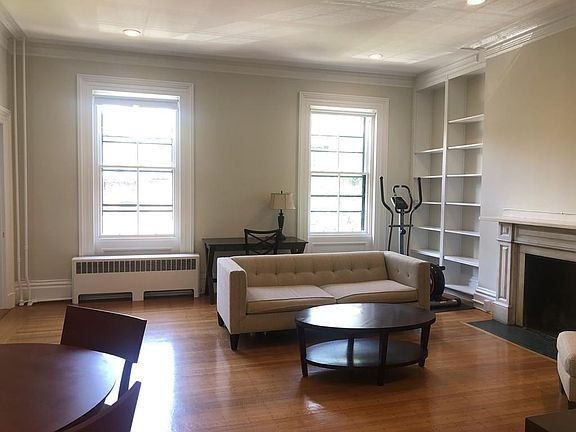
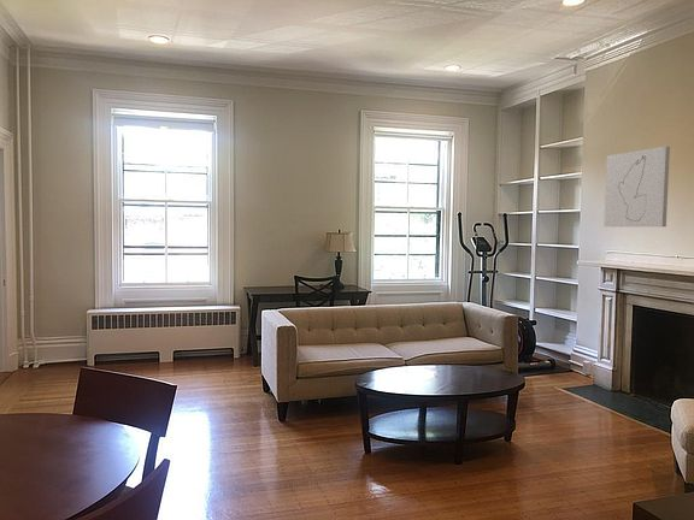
+ wall art (634, 189)
